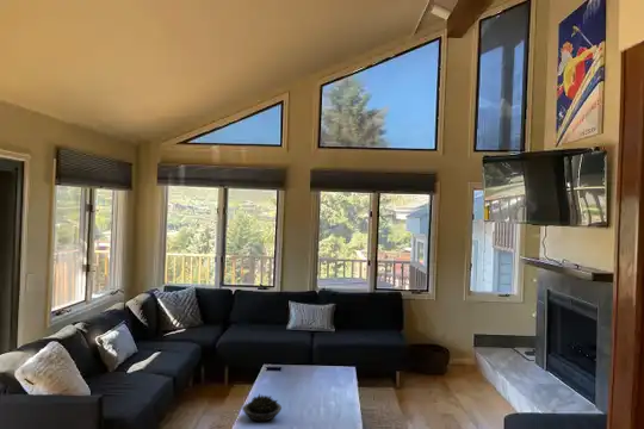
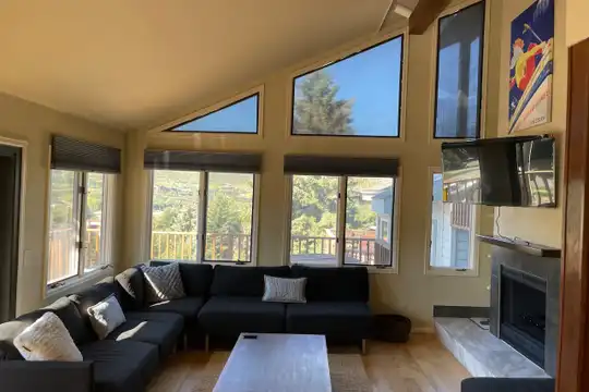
- succulent plant (261, 406)
